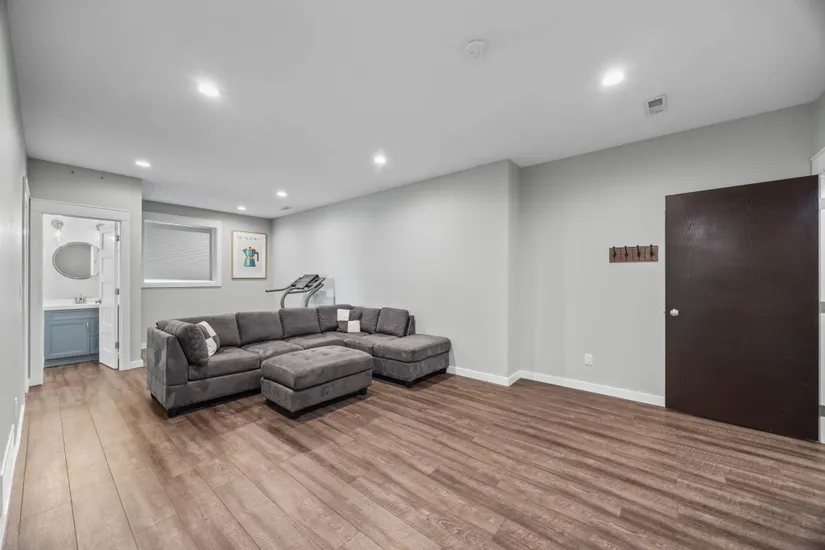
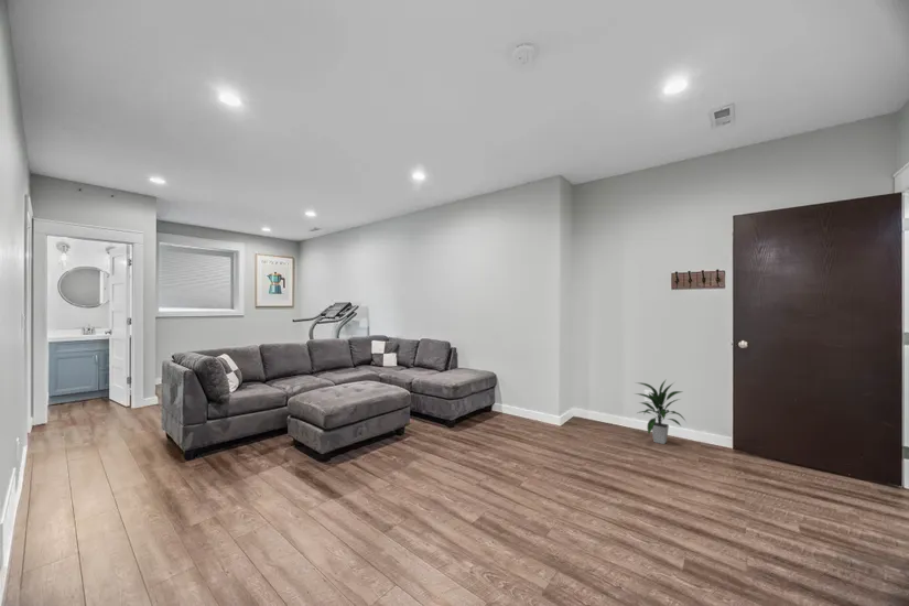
+ indoor plant (659, 410)
